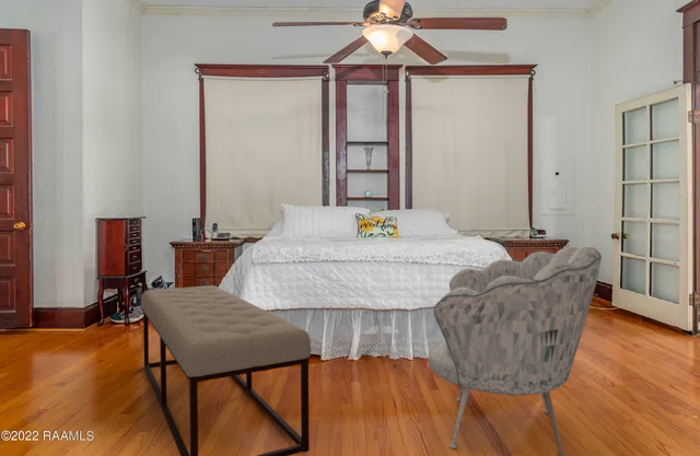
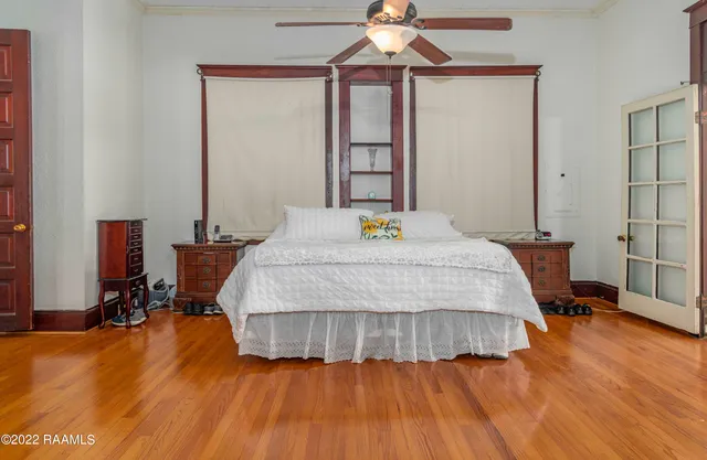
- armchair (509, 336)
- bench (208, 352)
